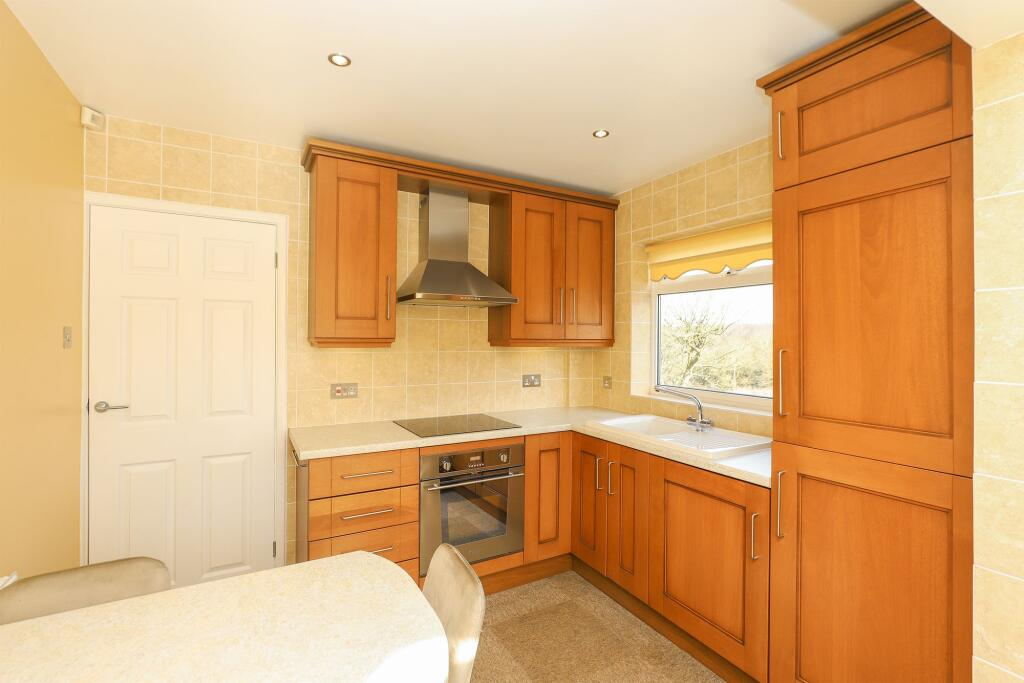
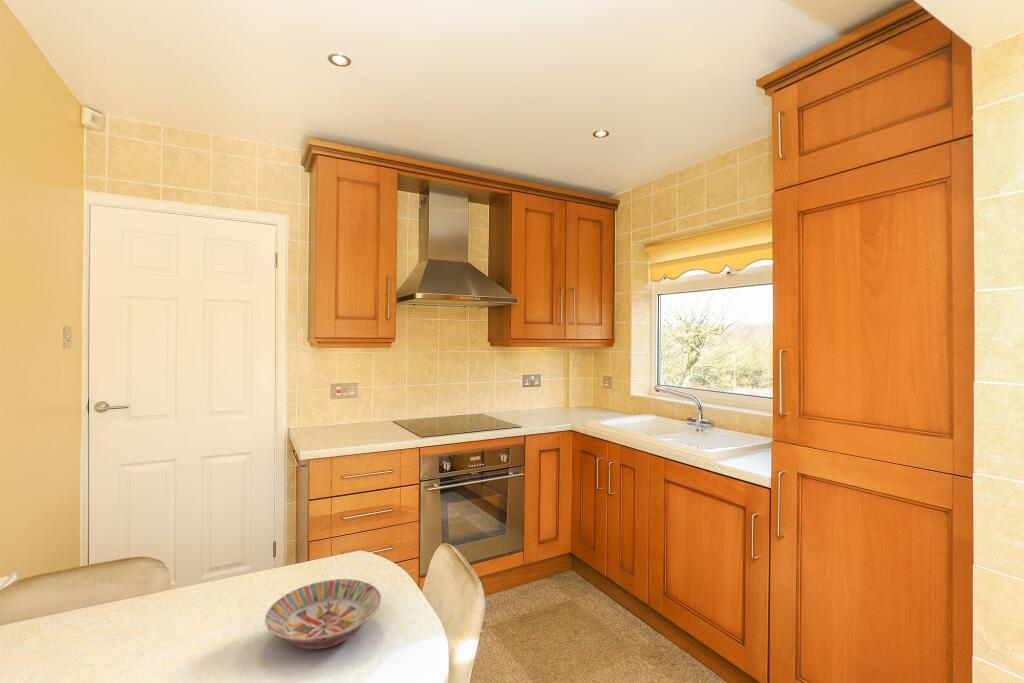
+ bowl (325, 619)
